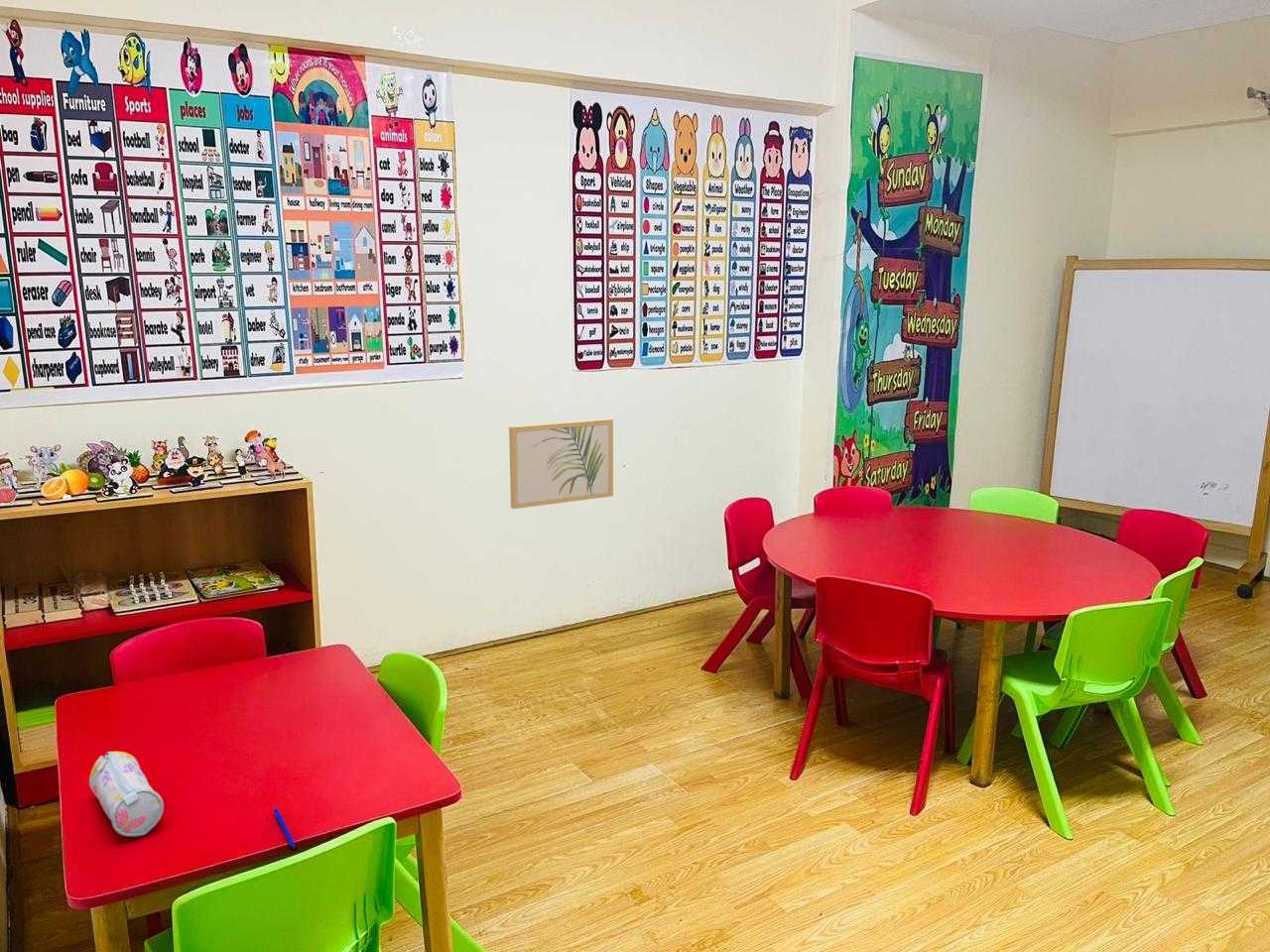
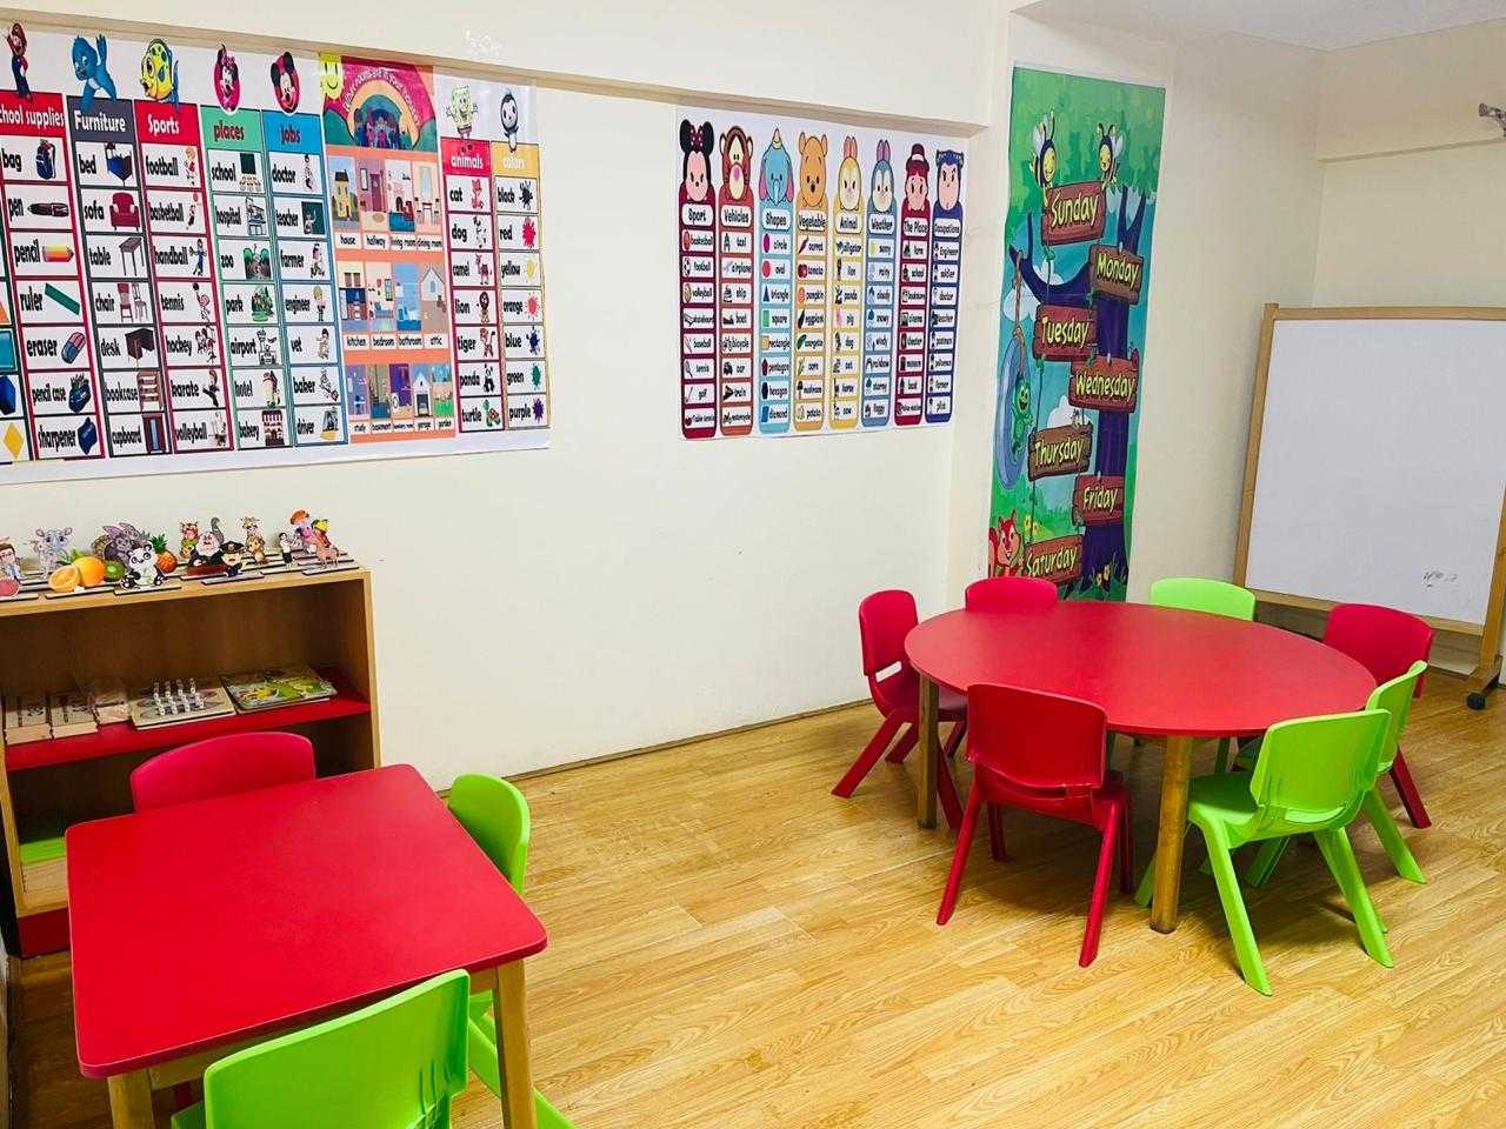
- pen (285, 828)
- pencil case (125, 791)
- wall art (563, 462)
